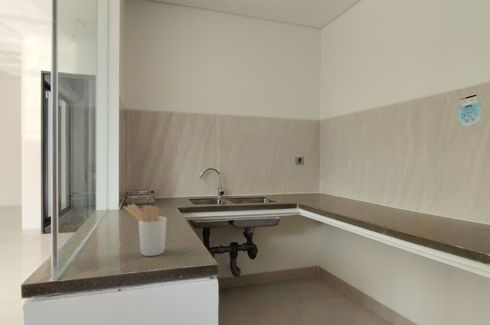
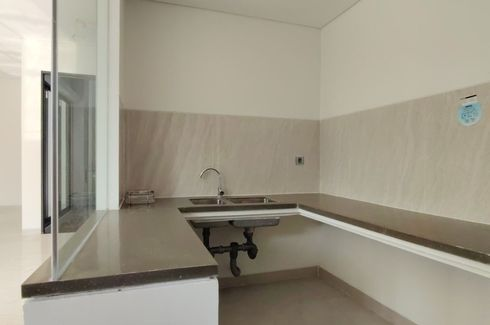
- utensil holder (145, 227)
